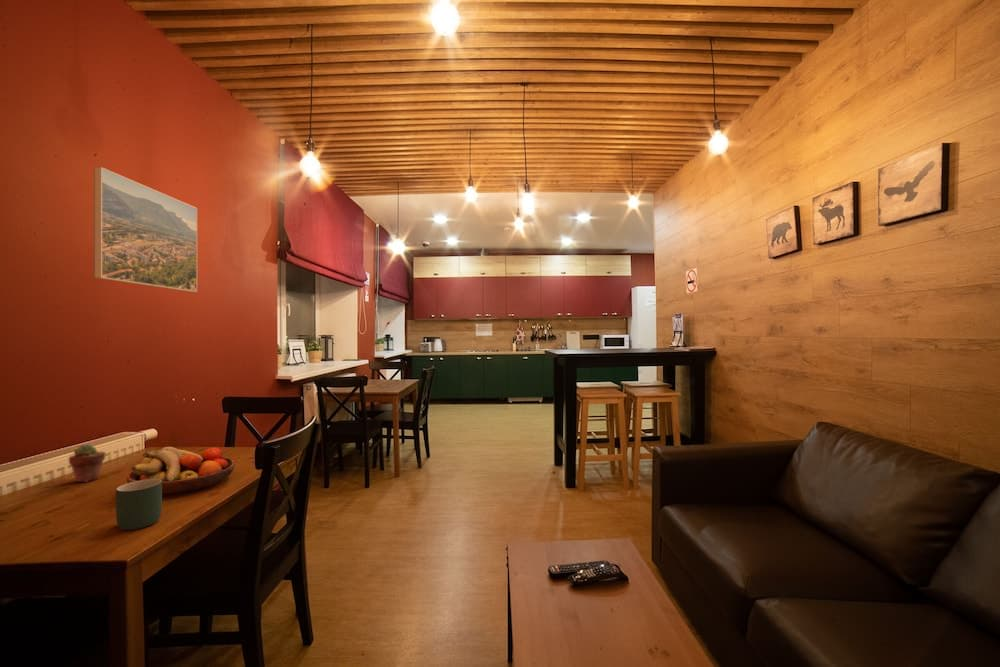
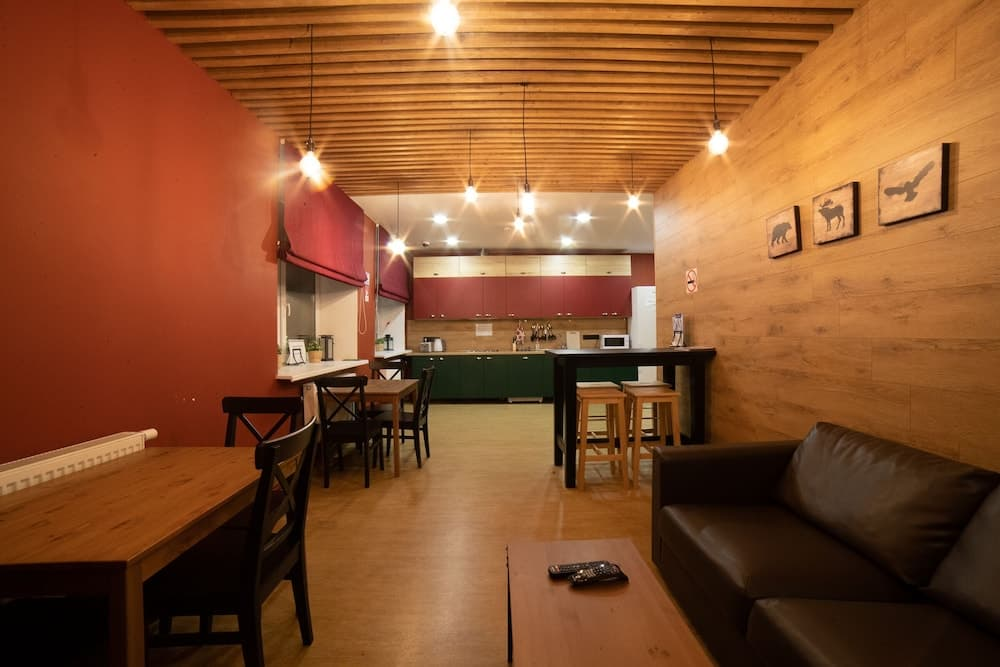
- mug (139, 502)
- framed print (152, 238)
- fruit bowl (183, 465)
- potted succulent (87, 461)
